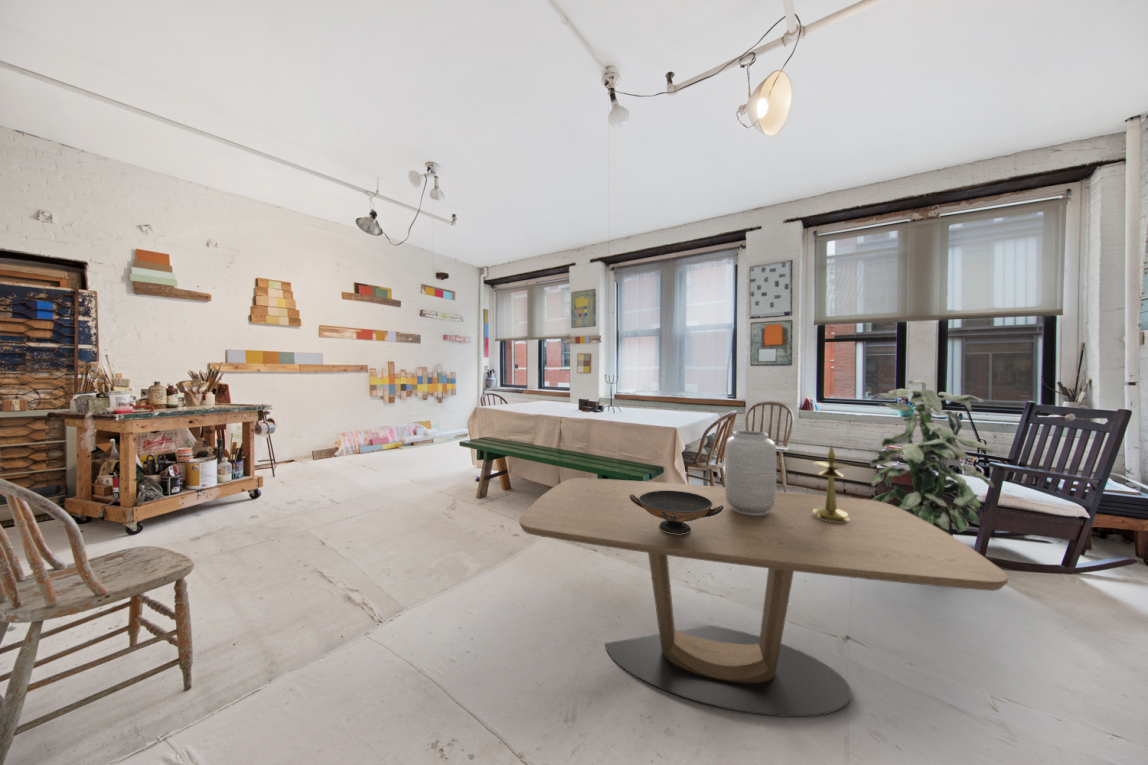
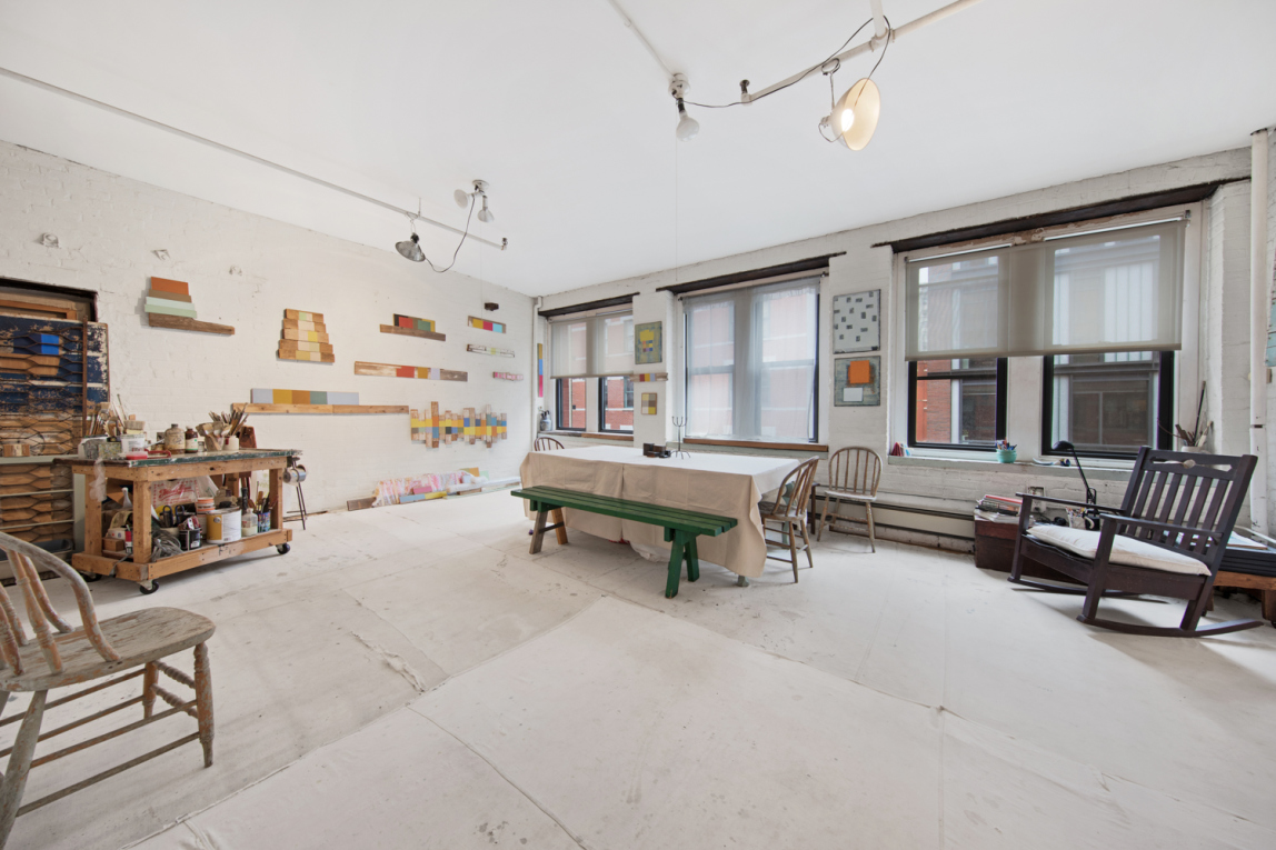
- decorative bowl (674, 512)
- indoor plant (922, 473)
- candlestick (831, 480)
- vase (750, 470)
- dining table (721, 562)
